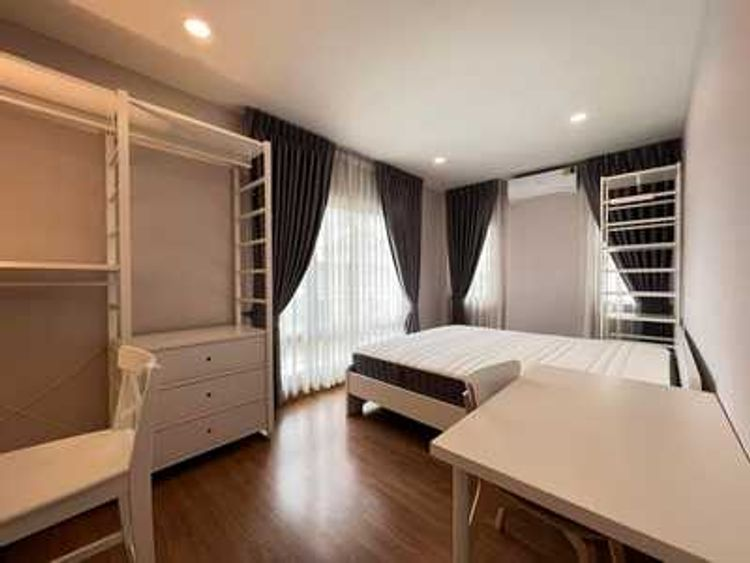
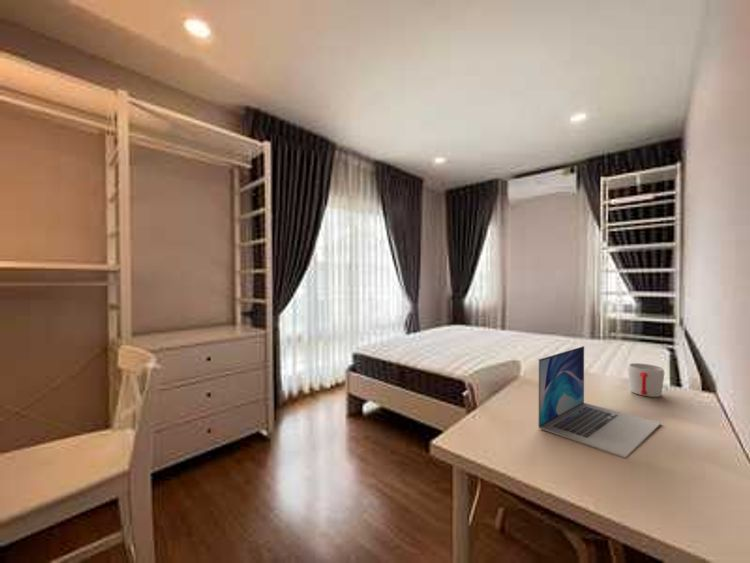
+ laptop (597, 406)
+ mug (645, 381)
